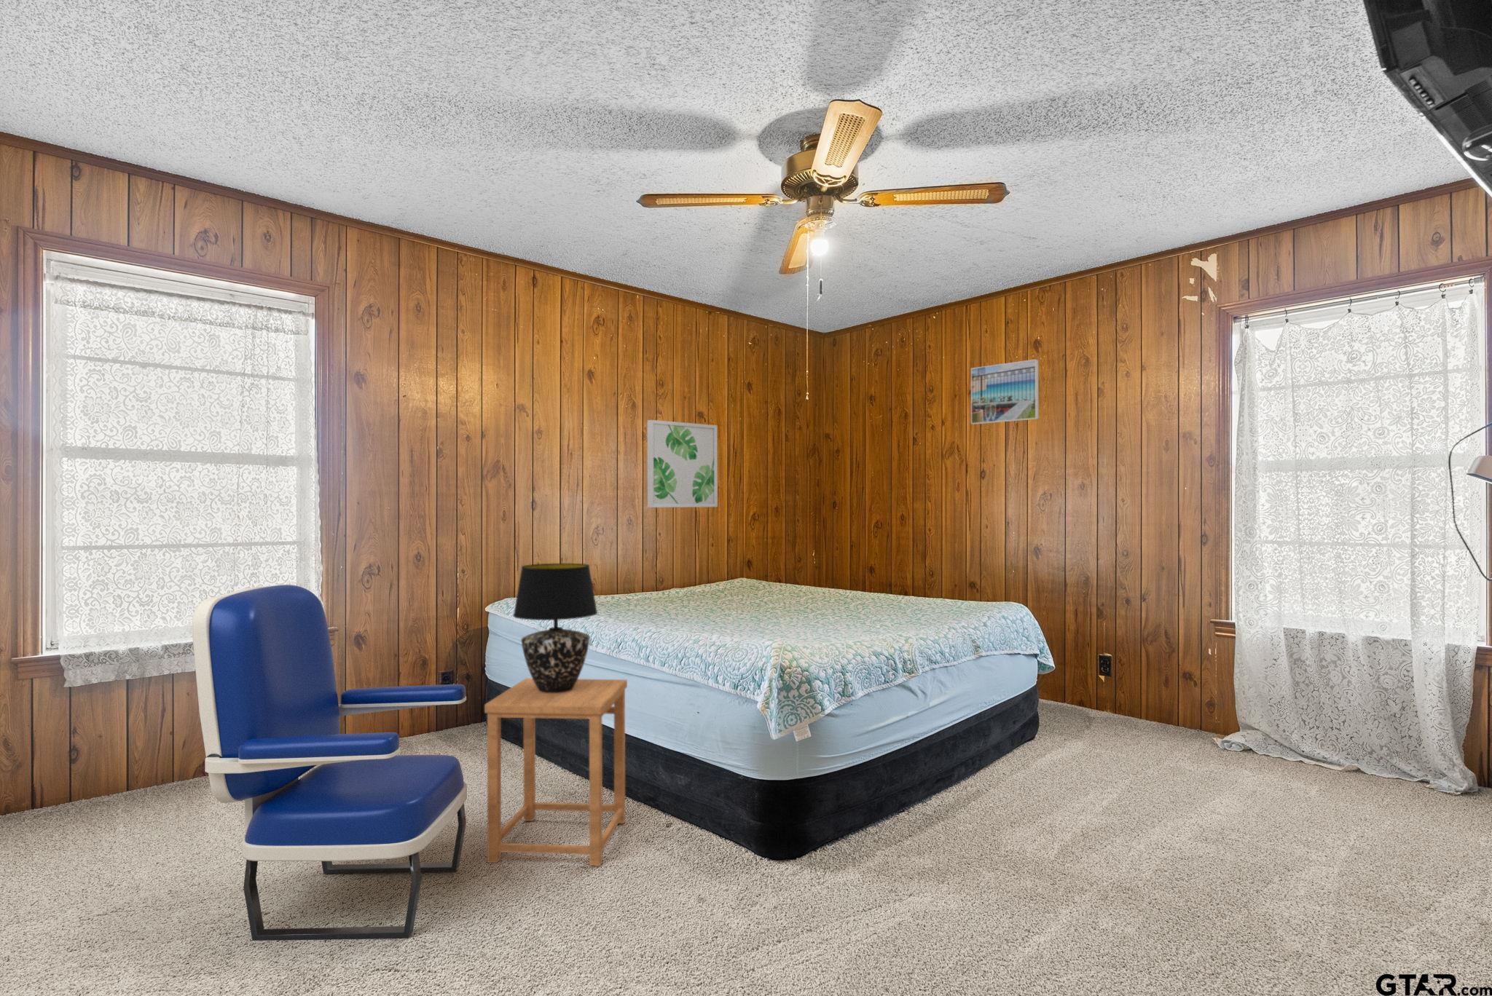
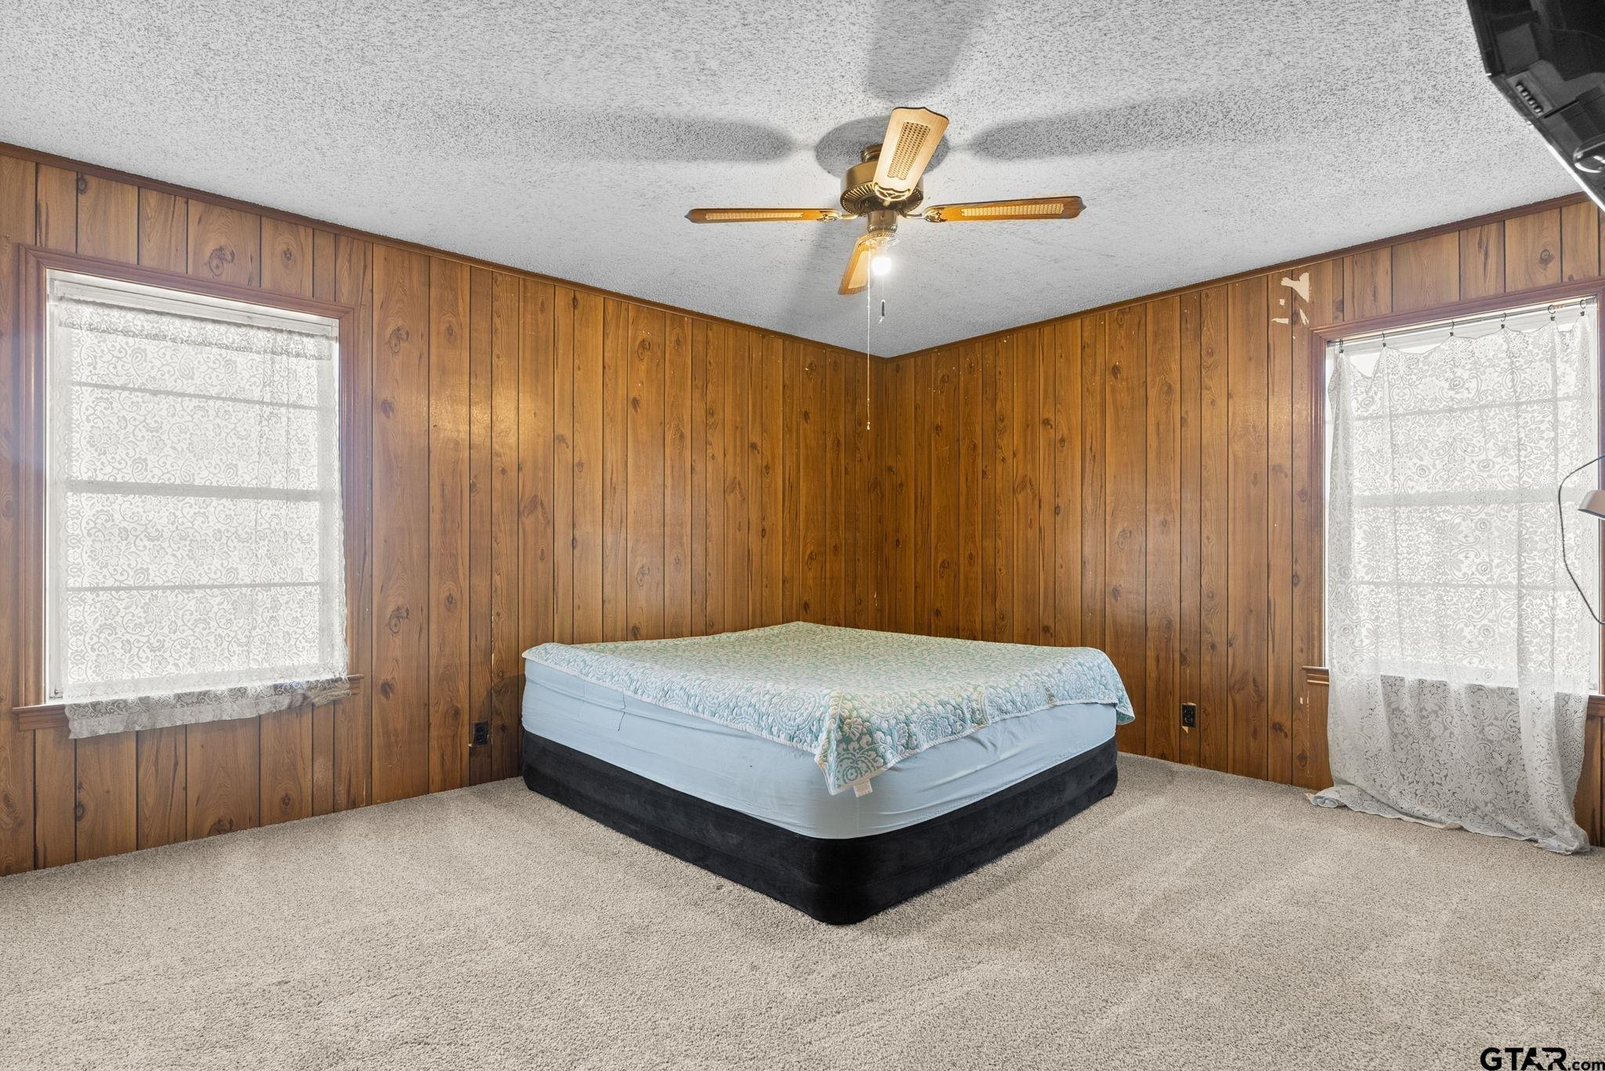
- armchair (350, 744)
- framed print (1003, 392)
- table lamp (556, 627)
- wall art (684, 465)
- side table (535, 765)
